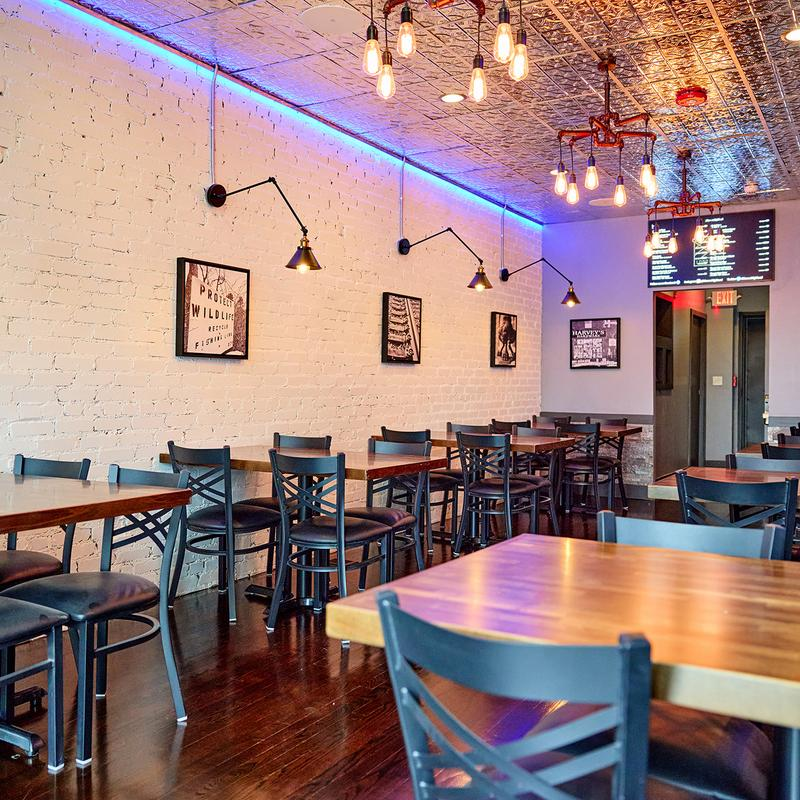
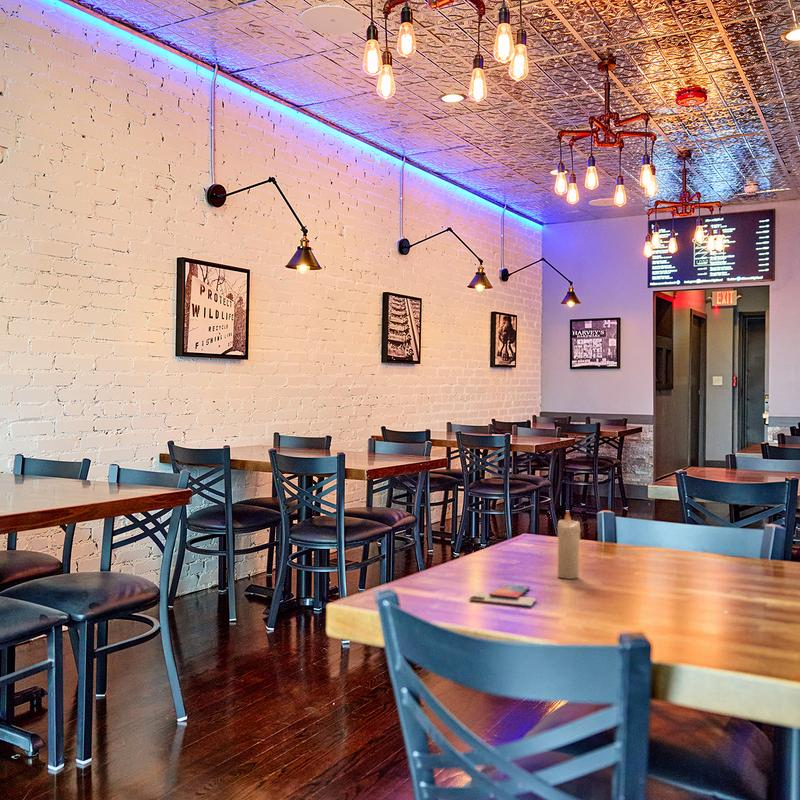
+ candle (568, 543)
+ smartphone (508, 592)
